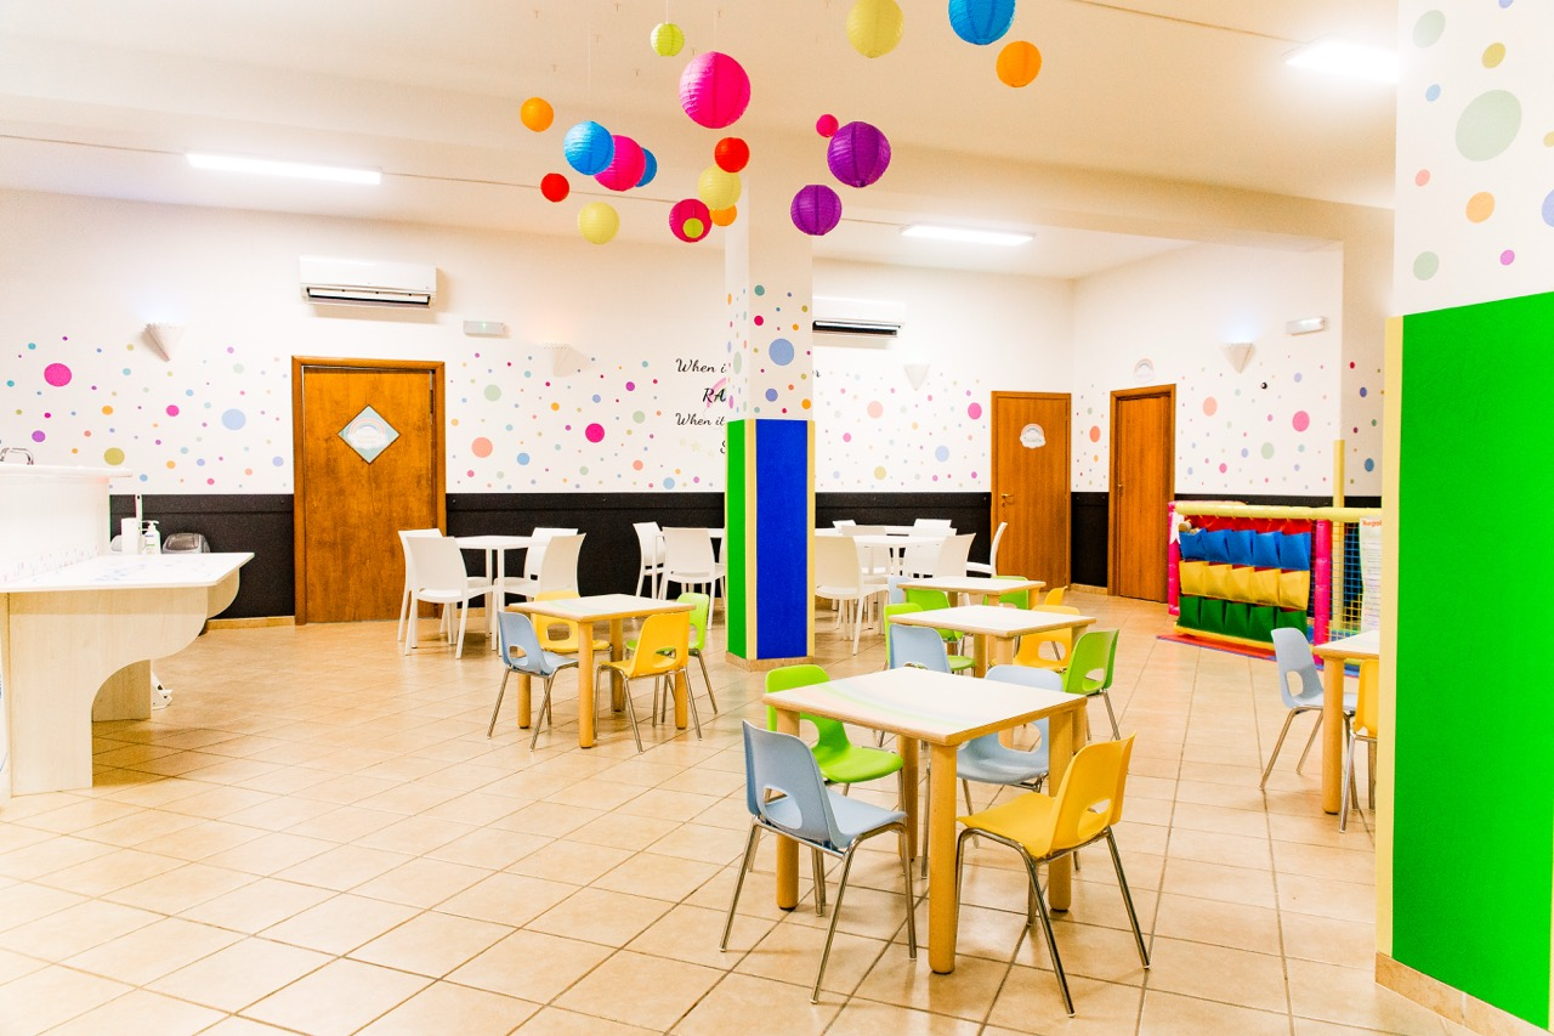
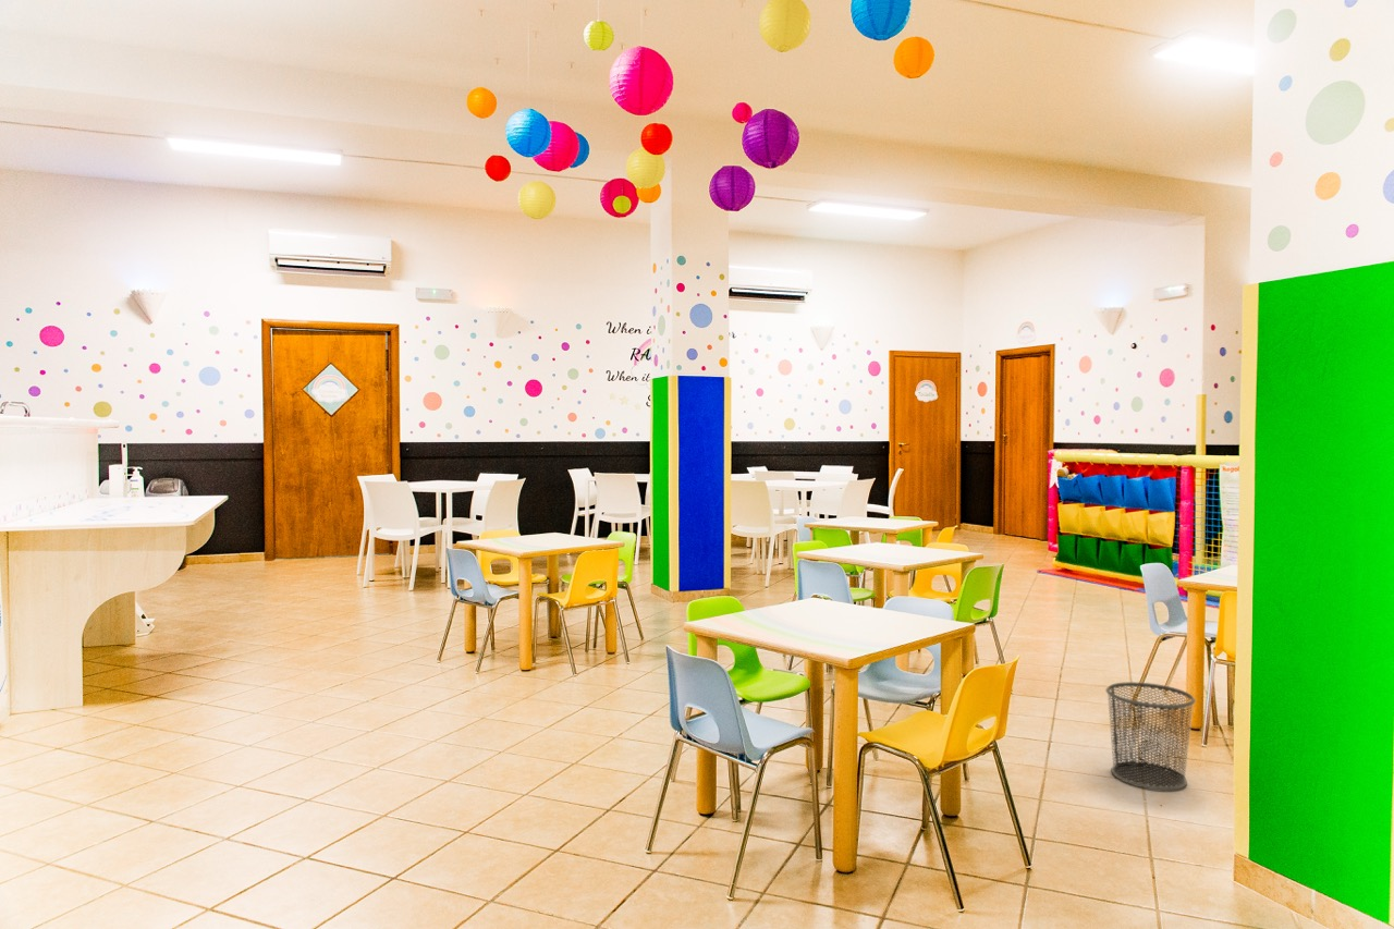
+ waste bin (1149, 734)
